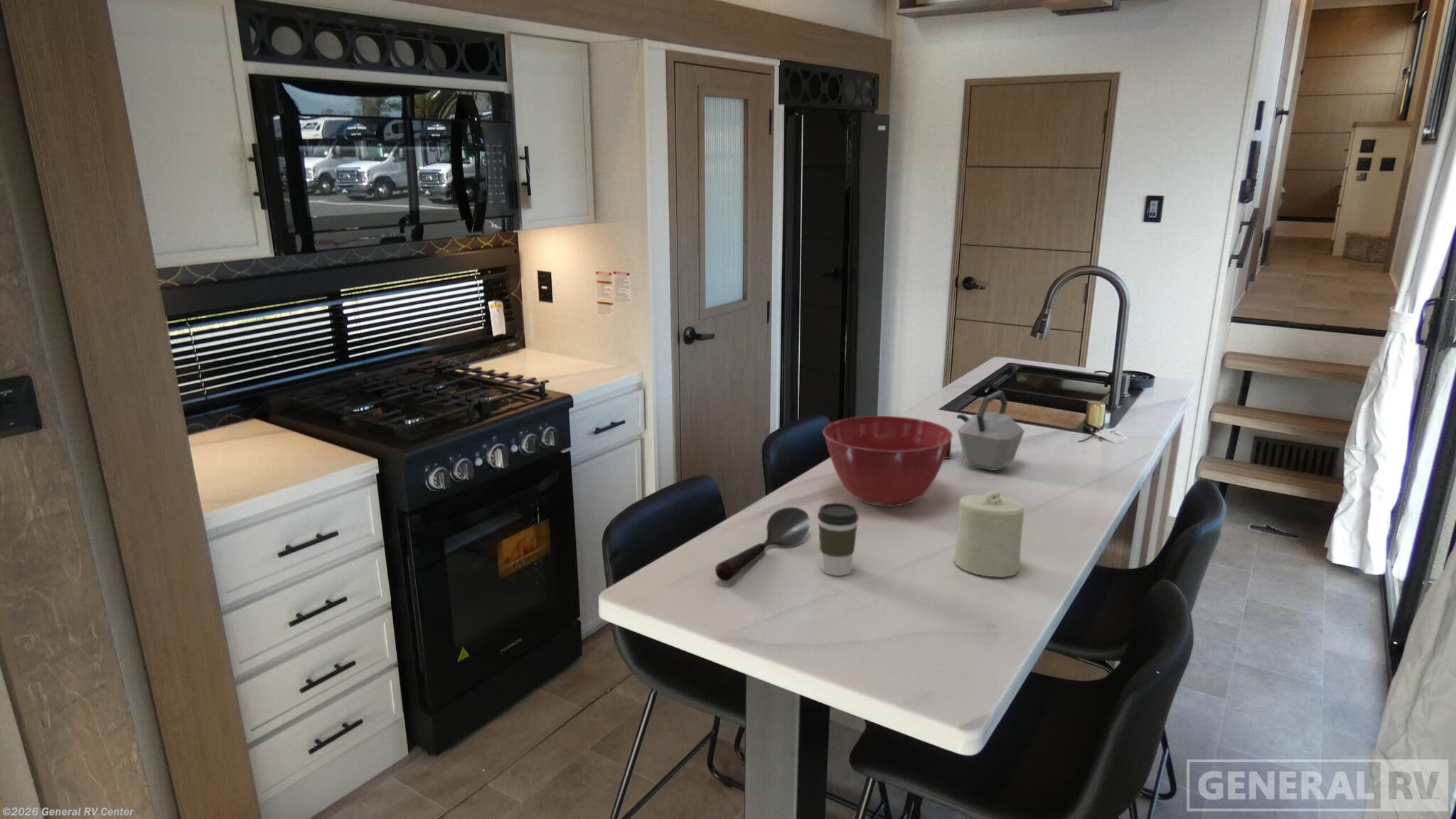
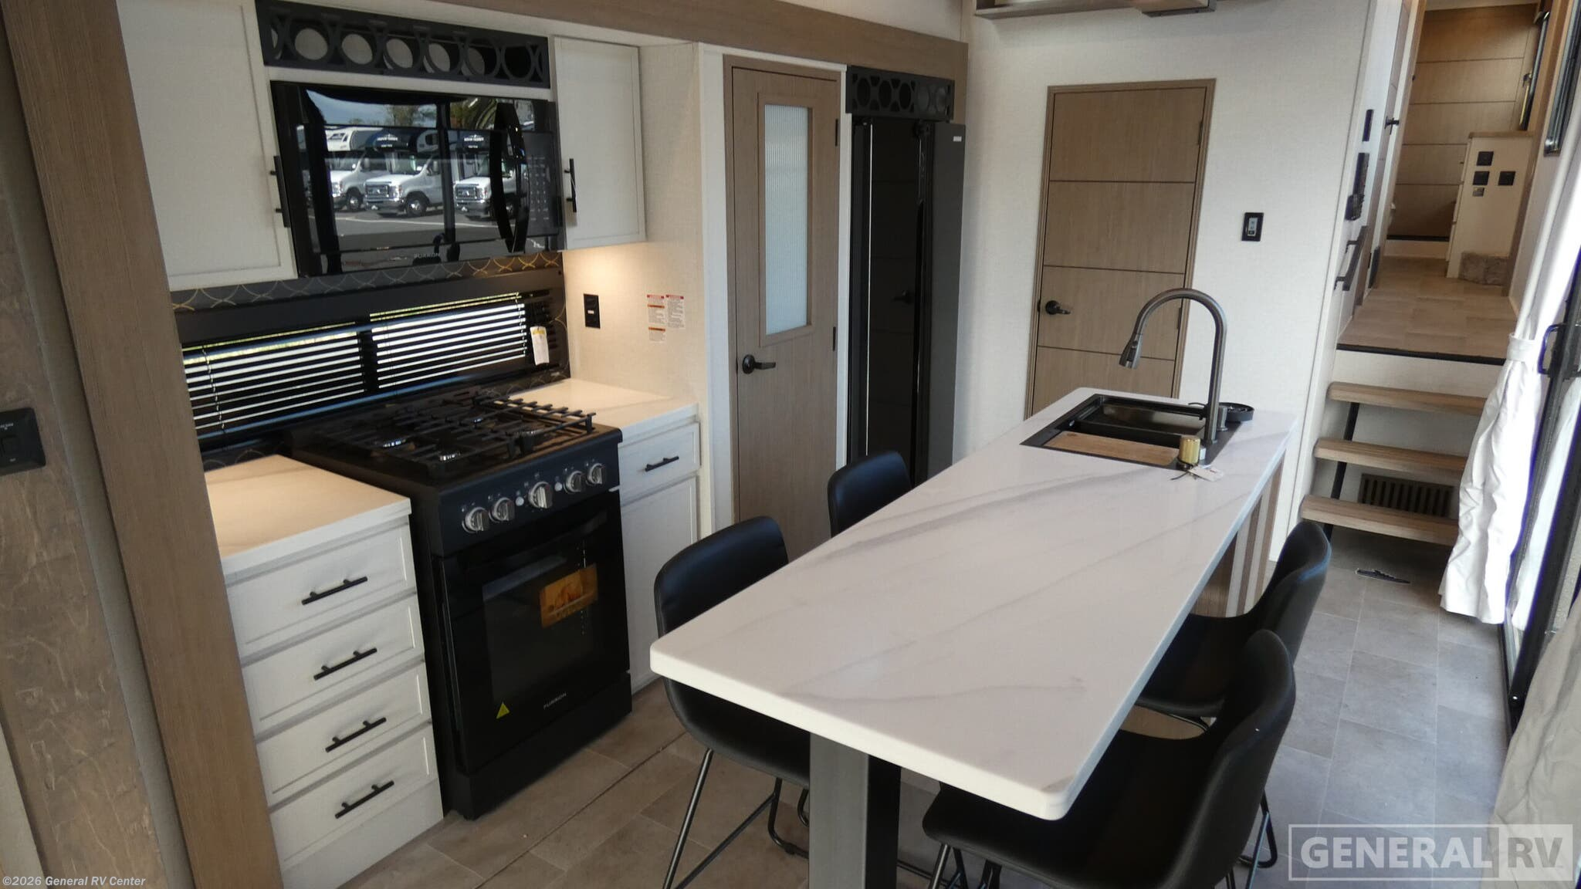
- mixing bowl (885, 464)
- candle (988, 528)
- kettle (962, 425)
- spoon (766, 542)
- coffee cup (837, 539)
